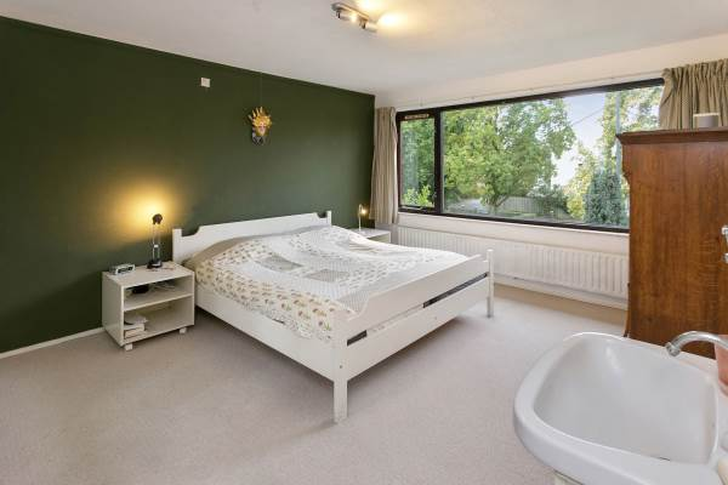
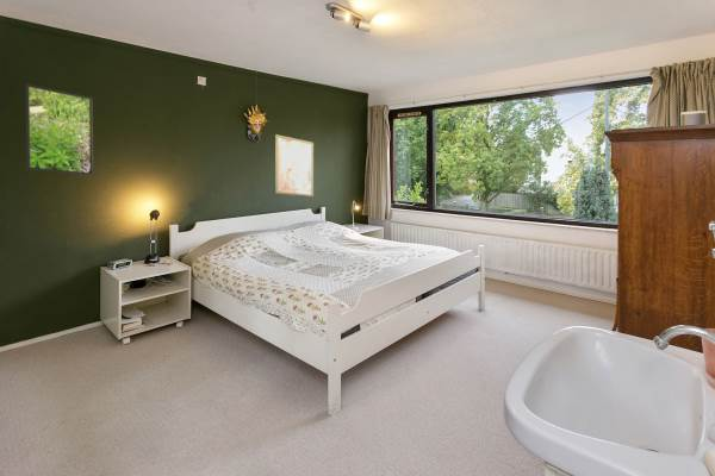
+ wall art (294, 167)
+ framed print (61, 131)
